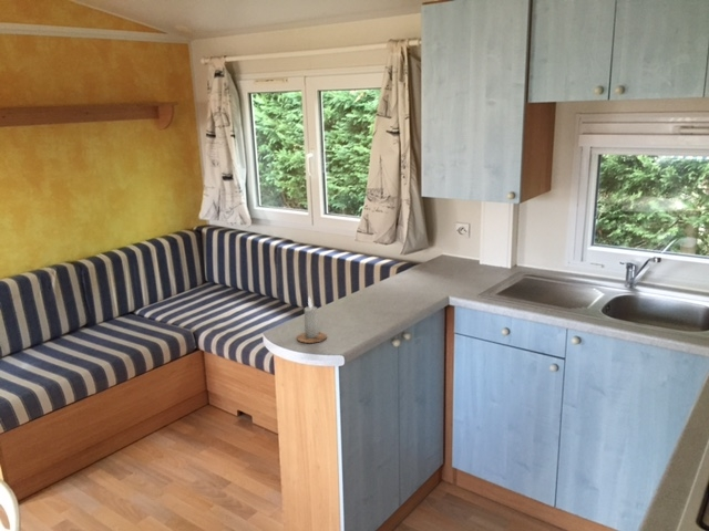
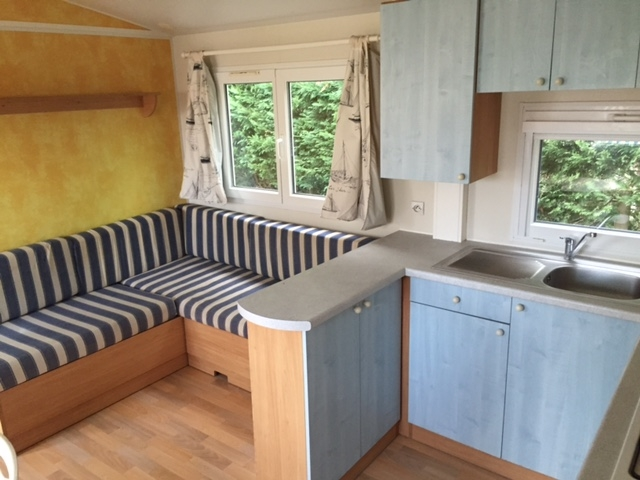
- candle (310, 316)
